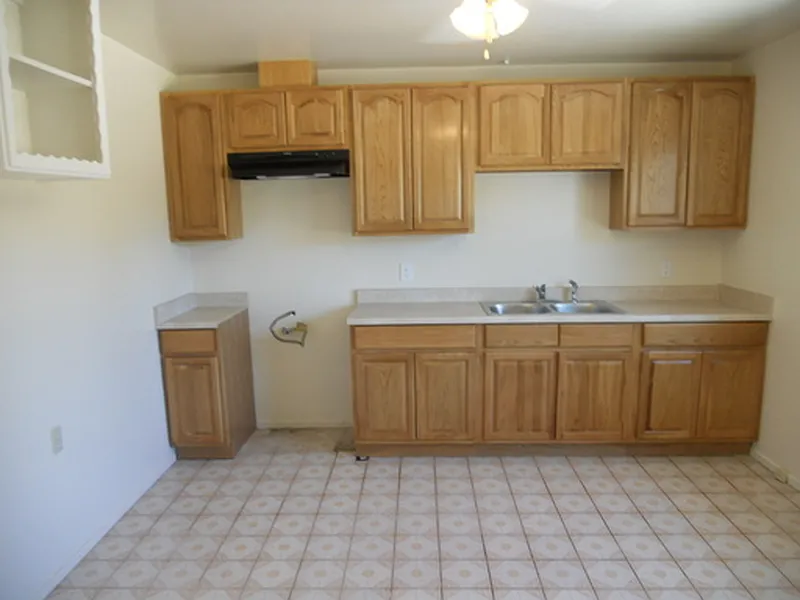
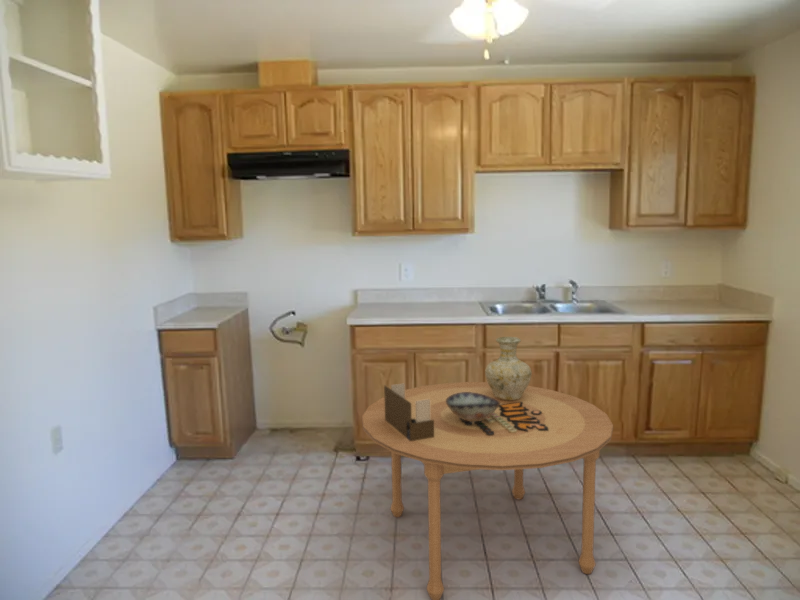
+ vase (507, 367)
+ dining table (483, 469)
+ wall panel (408, 409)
+ decorative bowl (473, 411)
